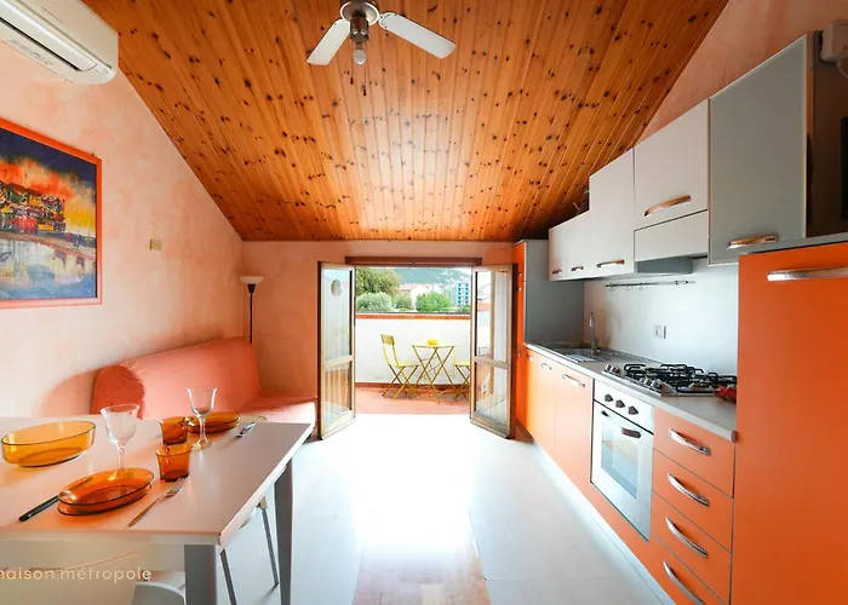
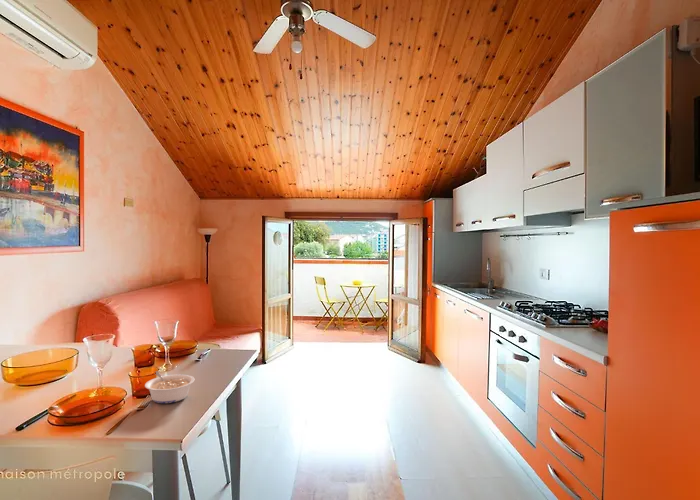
+ legume (168, 387)
